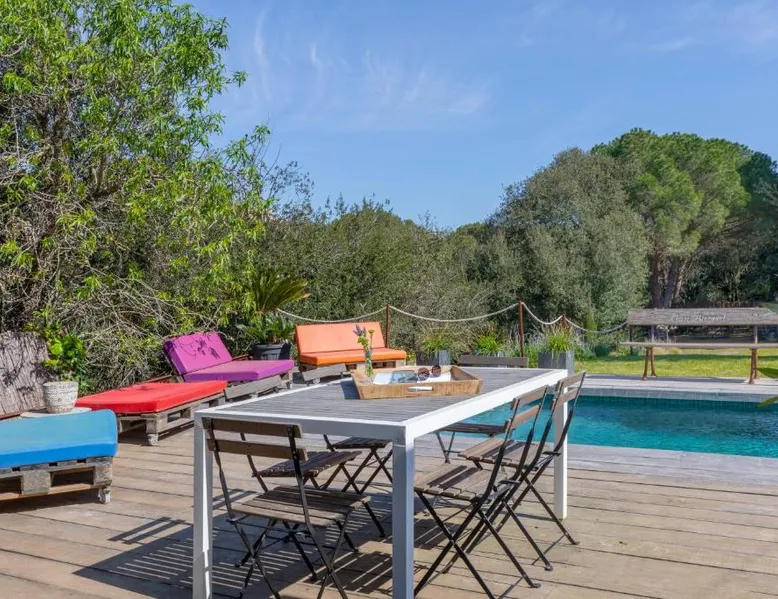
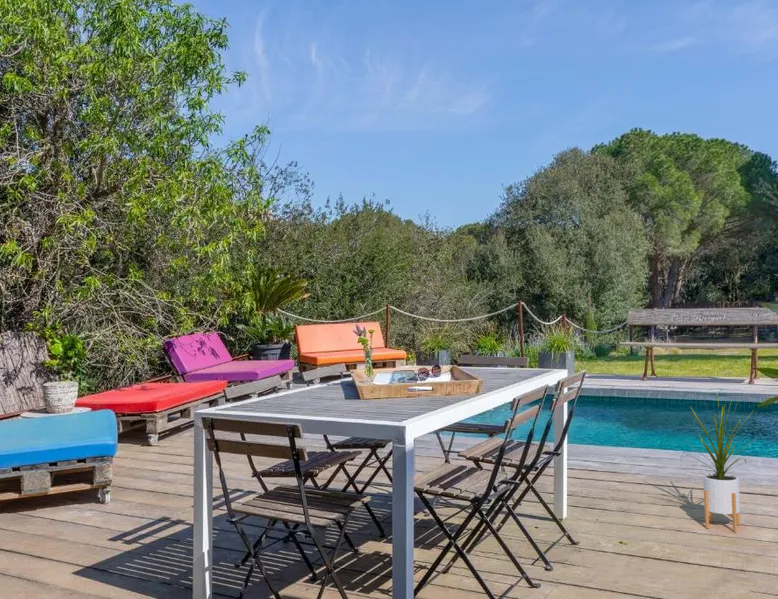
+ house plant (718, 461)
